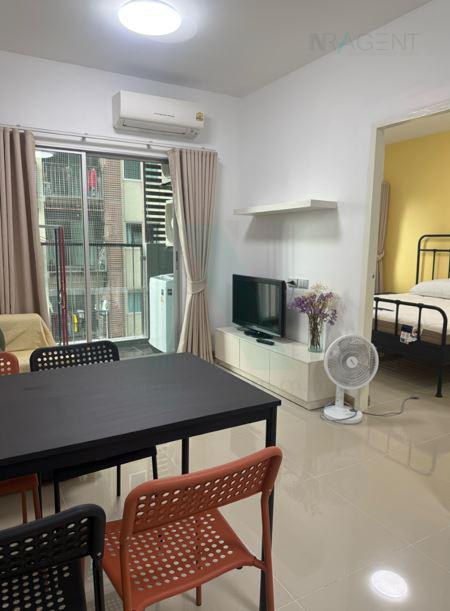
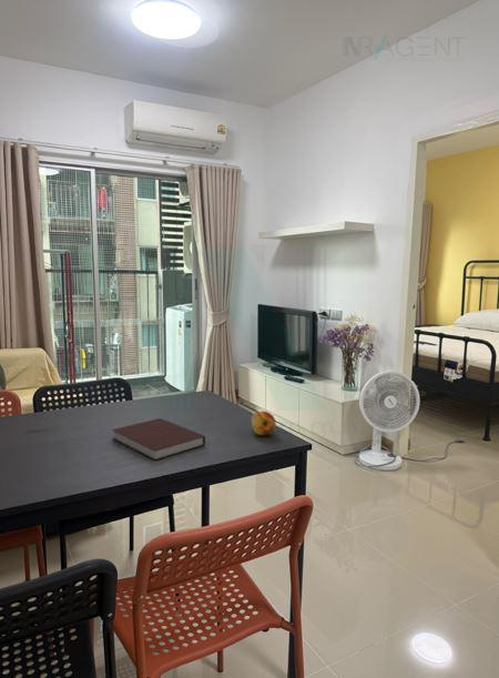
+ notebook (157, 437)
+ fruit (263, 422)
